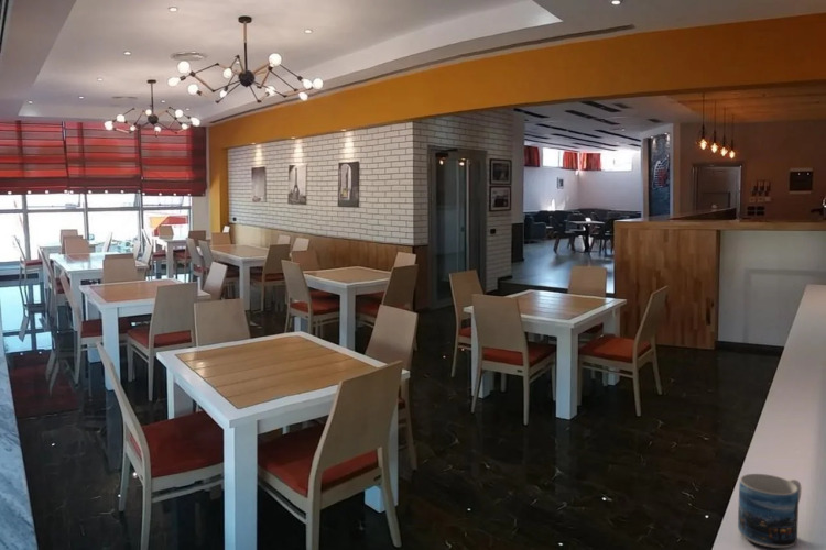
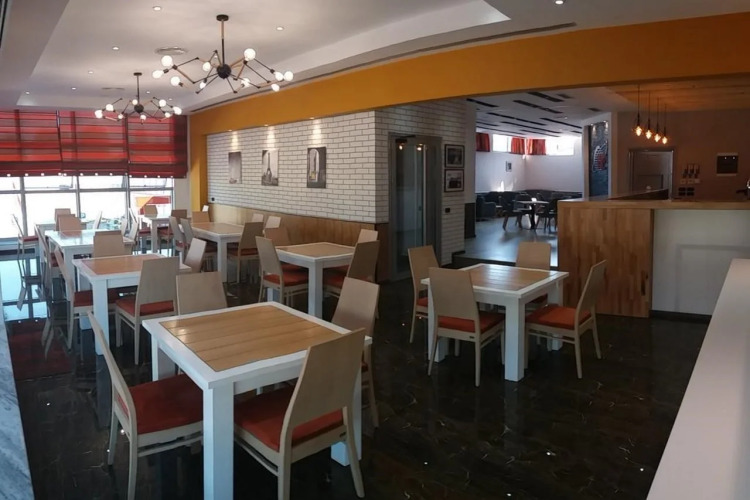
- mug (775, 507)
